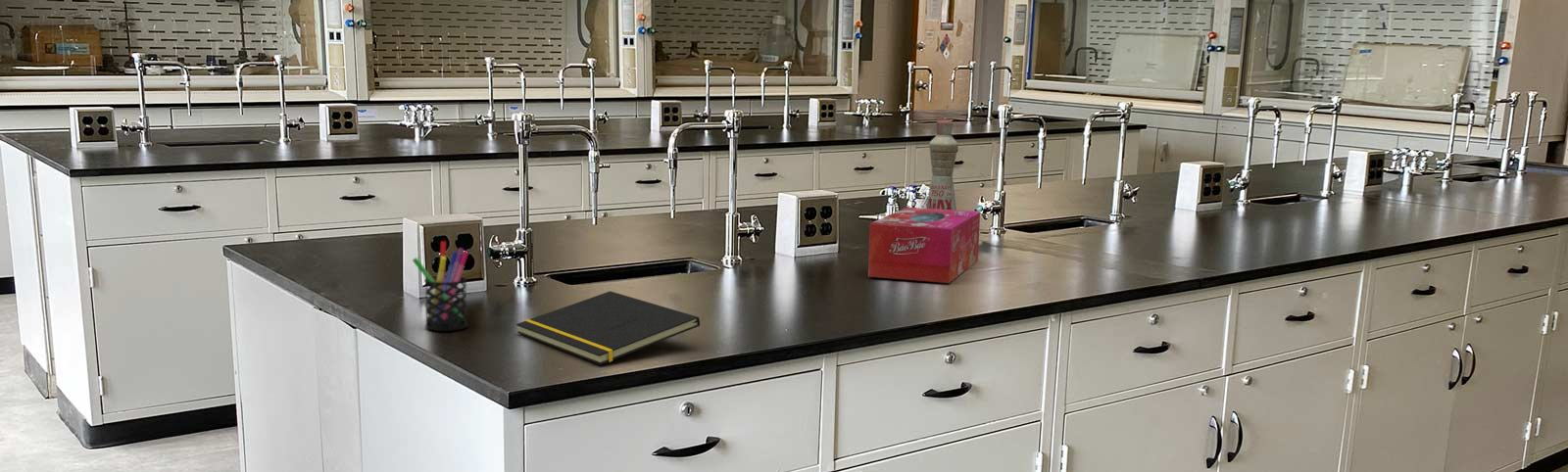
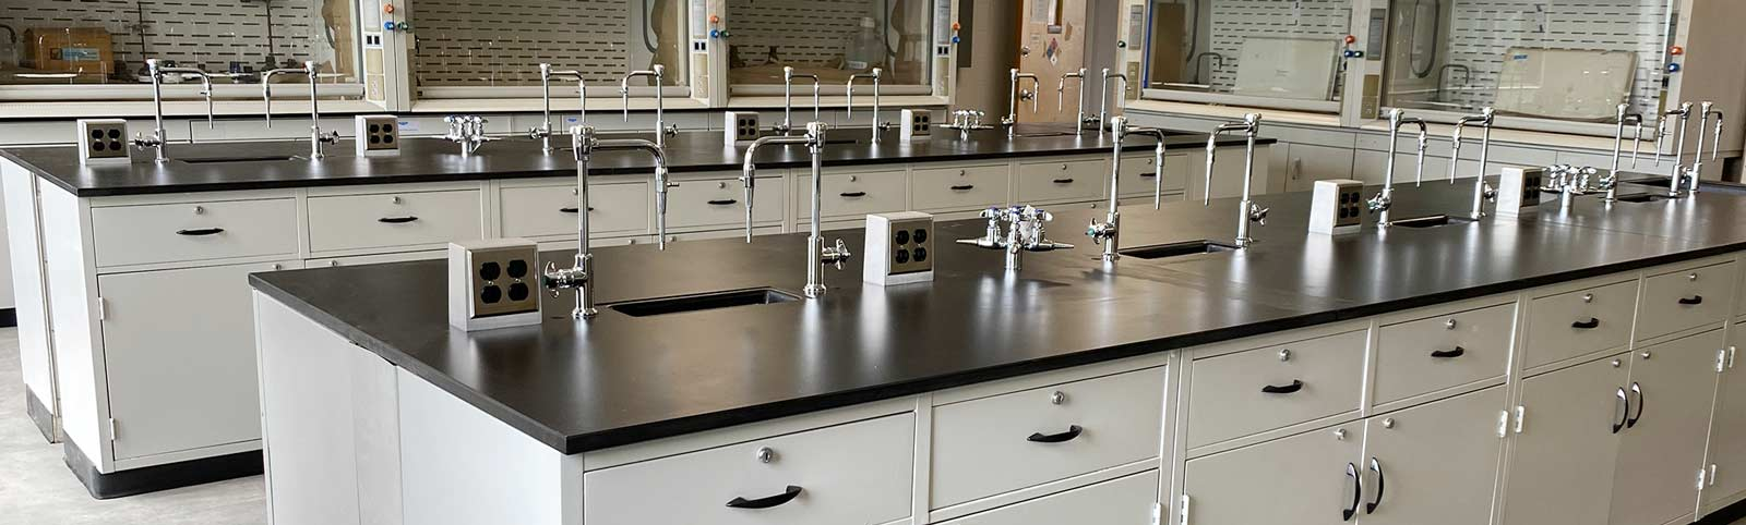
- notepad (606, 324)
- bottle (943, 183)
- pen holder (440, 285)
- tissue box (926, 242)
